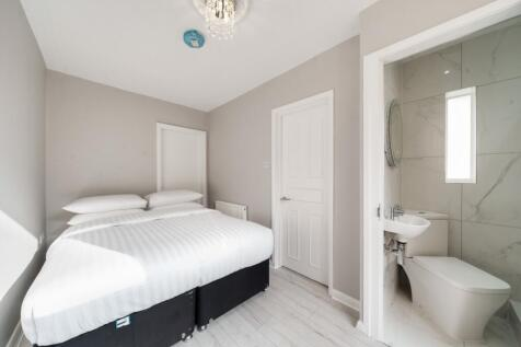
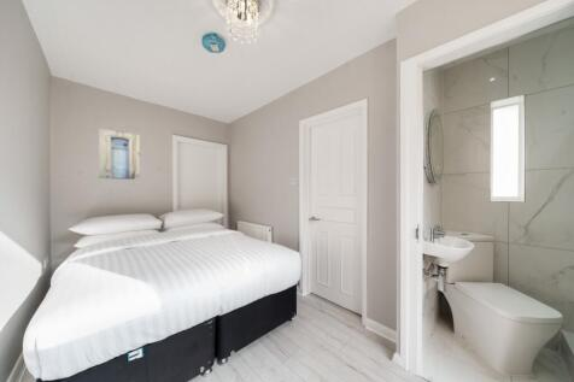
+ wall art (119, 154)
